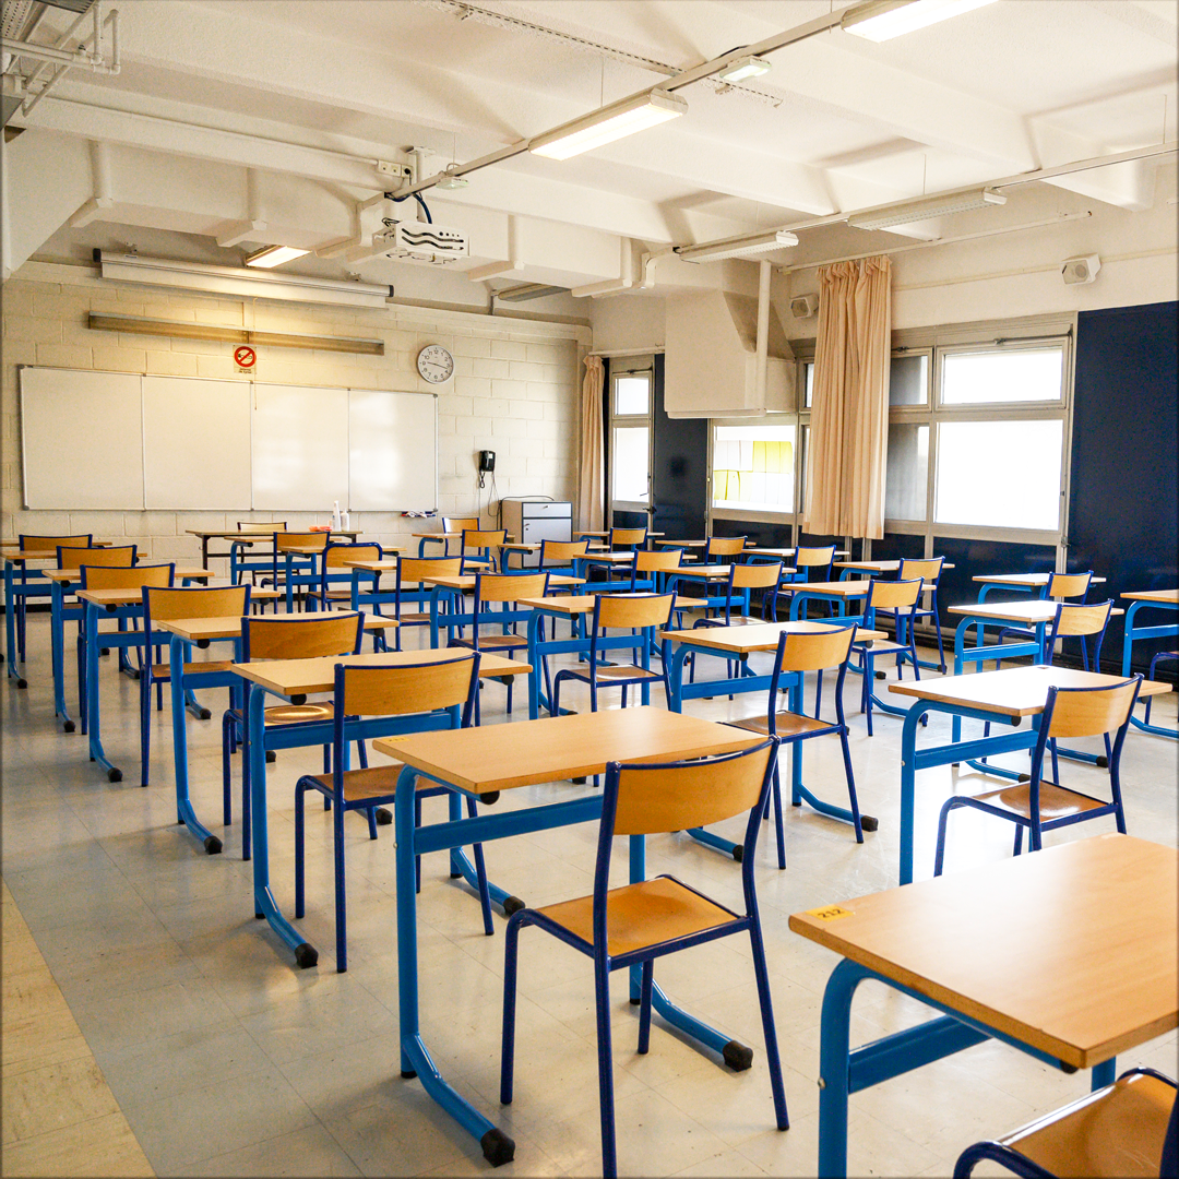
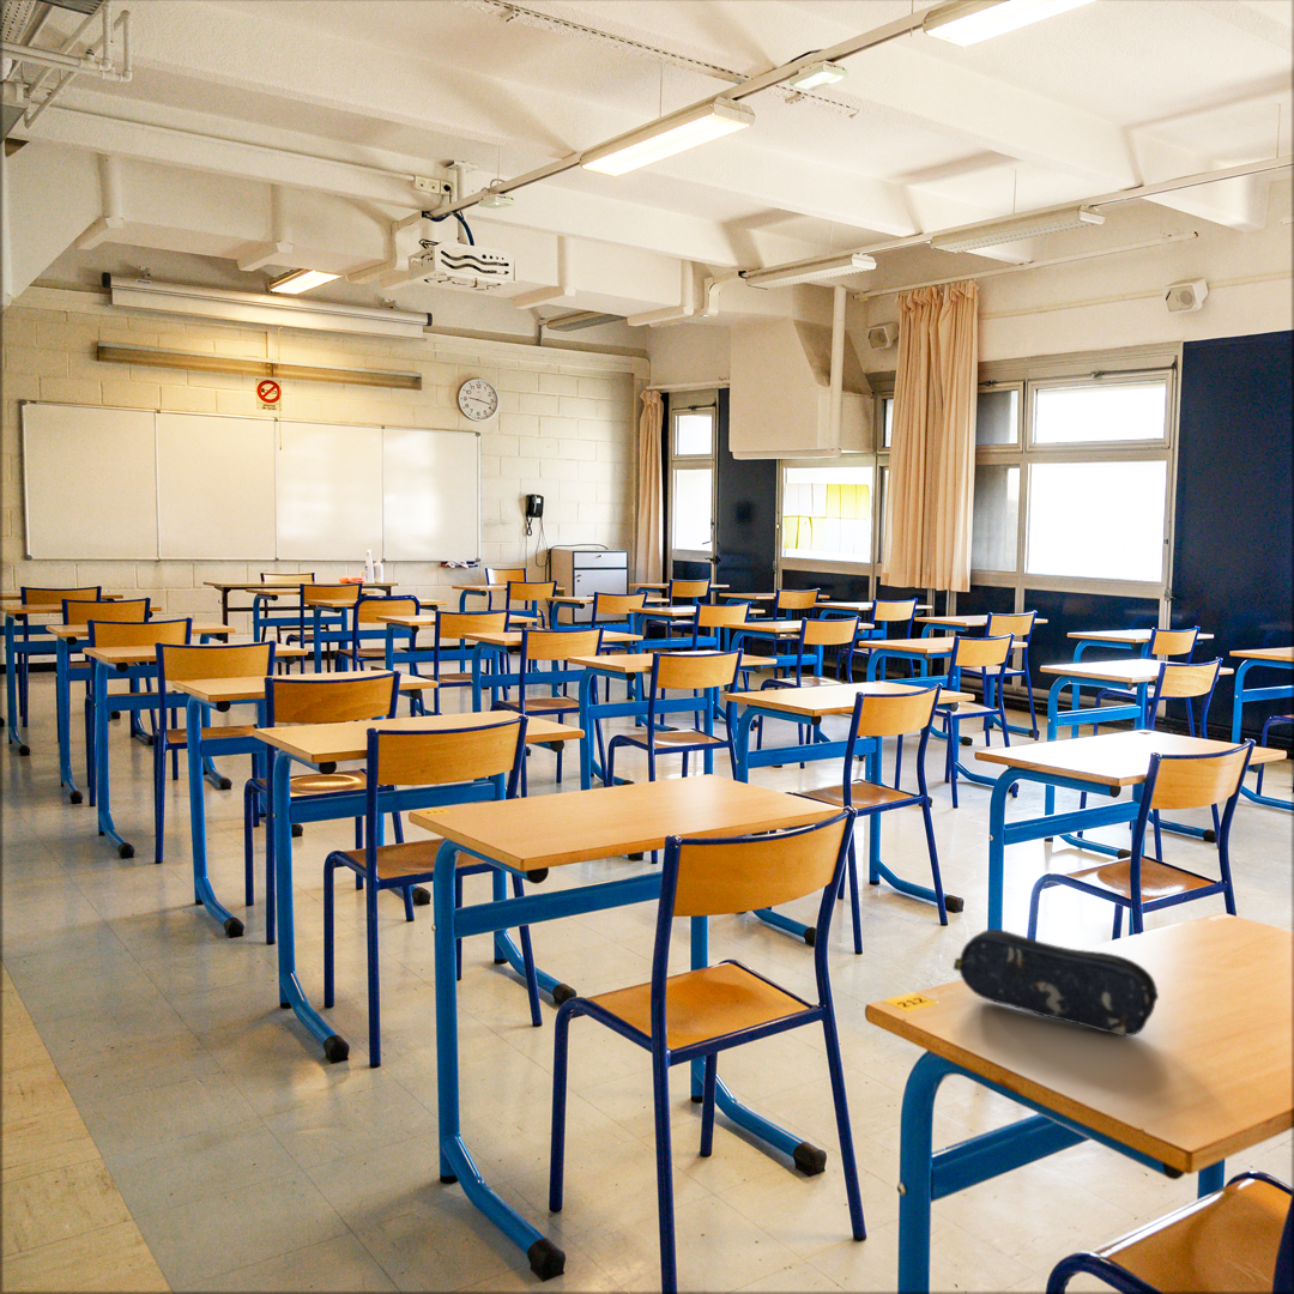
+ pencil case (1053, 980)
